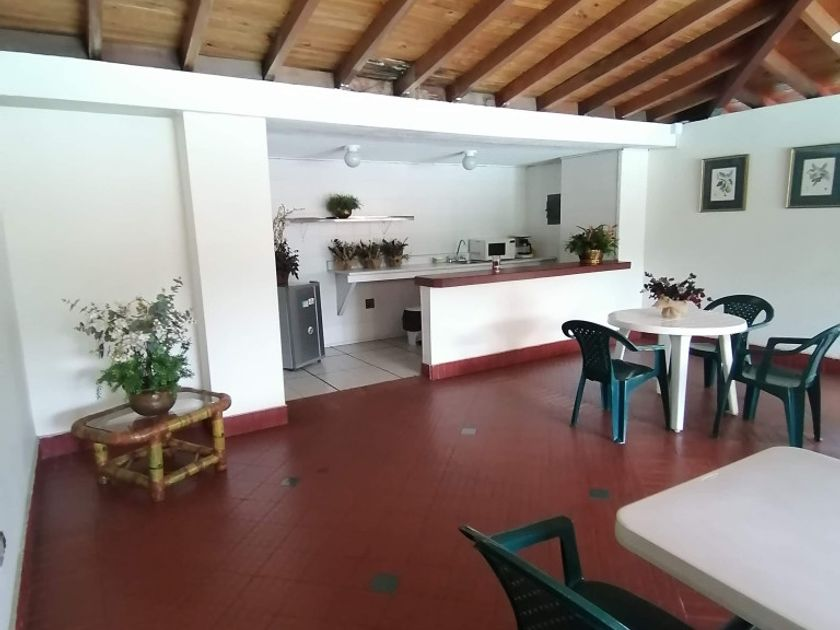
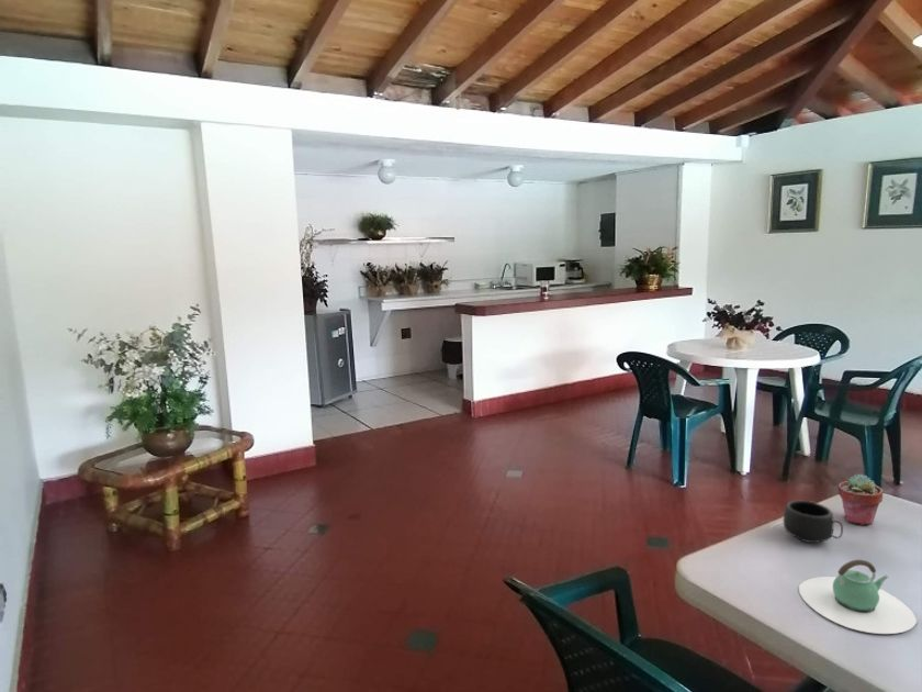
+ mug (812, 524)
+ potted succulent (859, 496)
+ teapot (856, 581)
